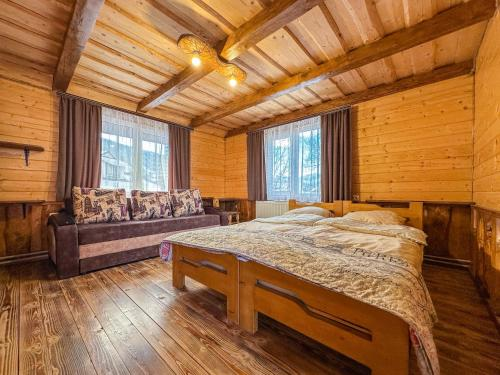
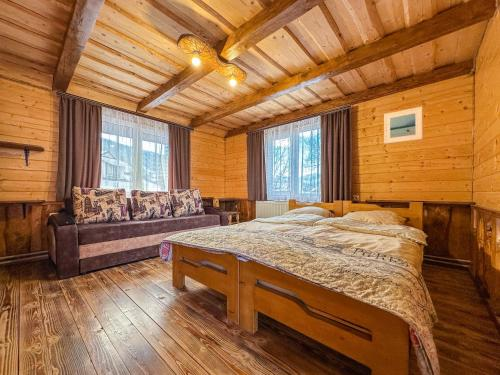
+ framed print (402, 126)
